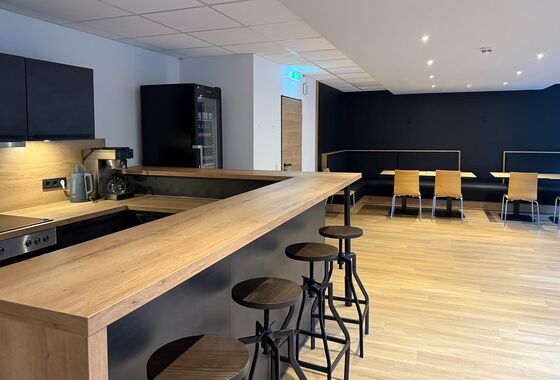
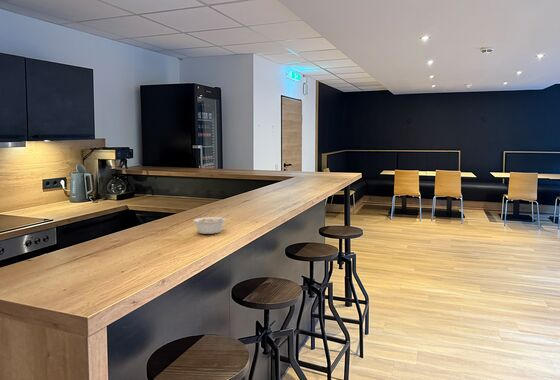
+ legume (210, 224)
